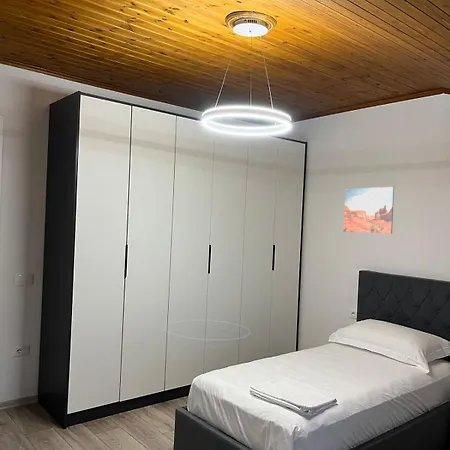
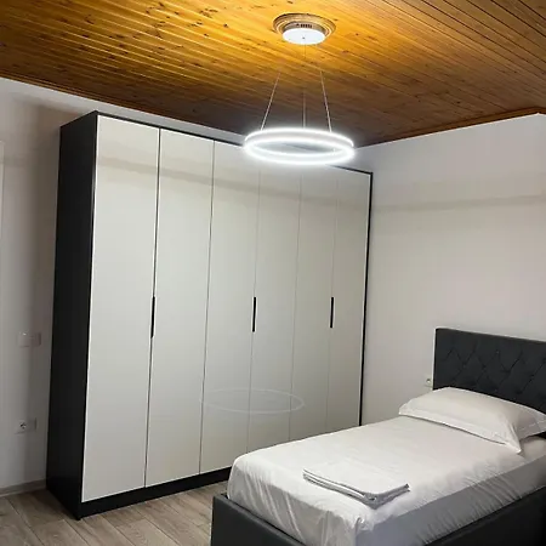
- wall art (367, 210)
